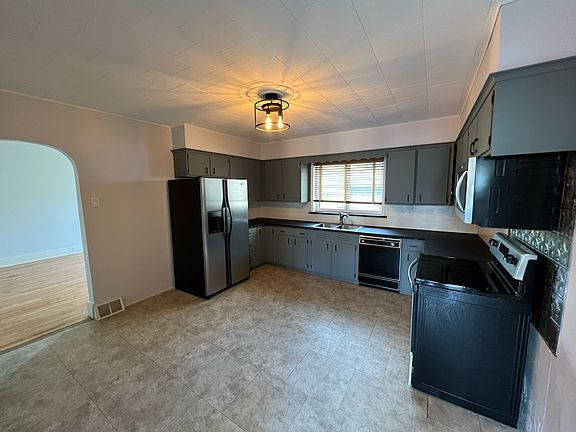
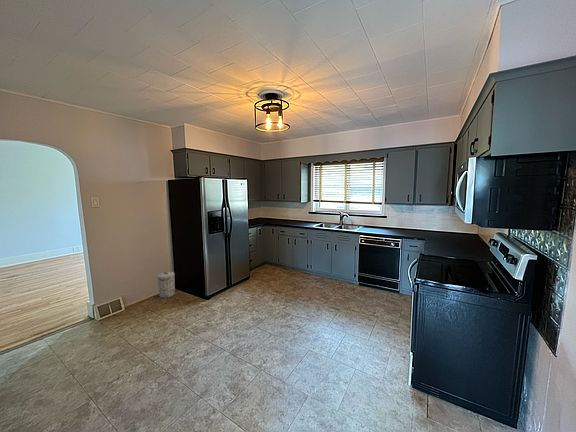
+ trash can (166, 283)
